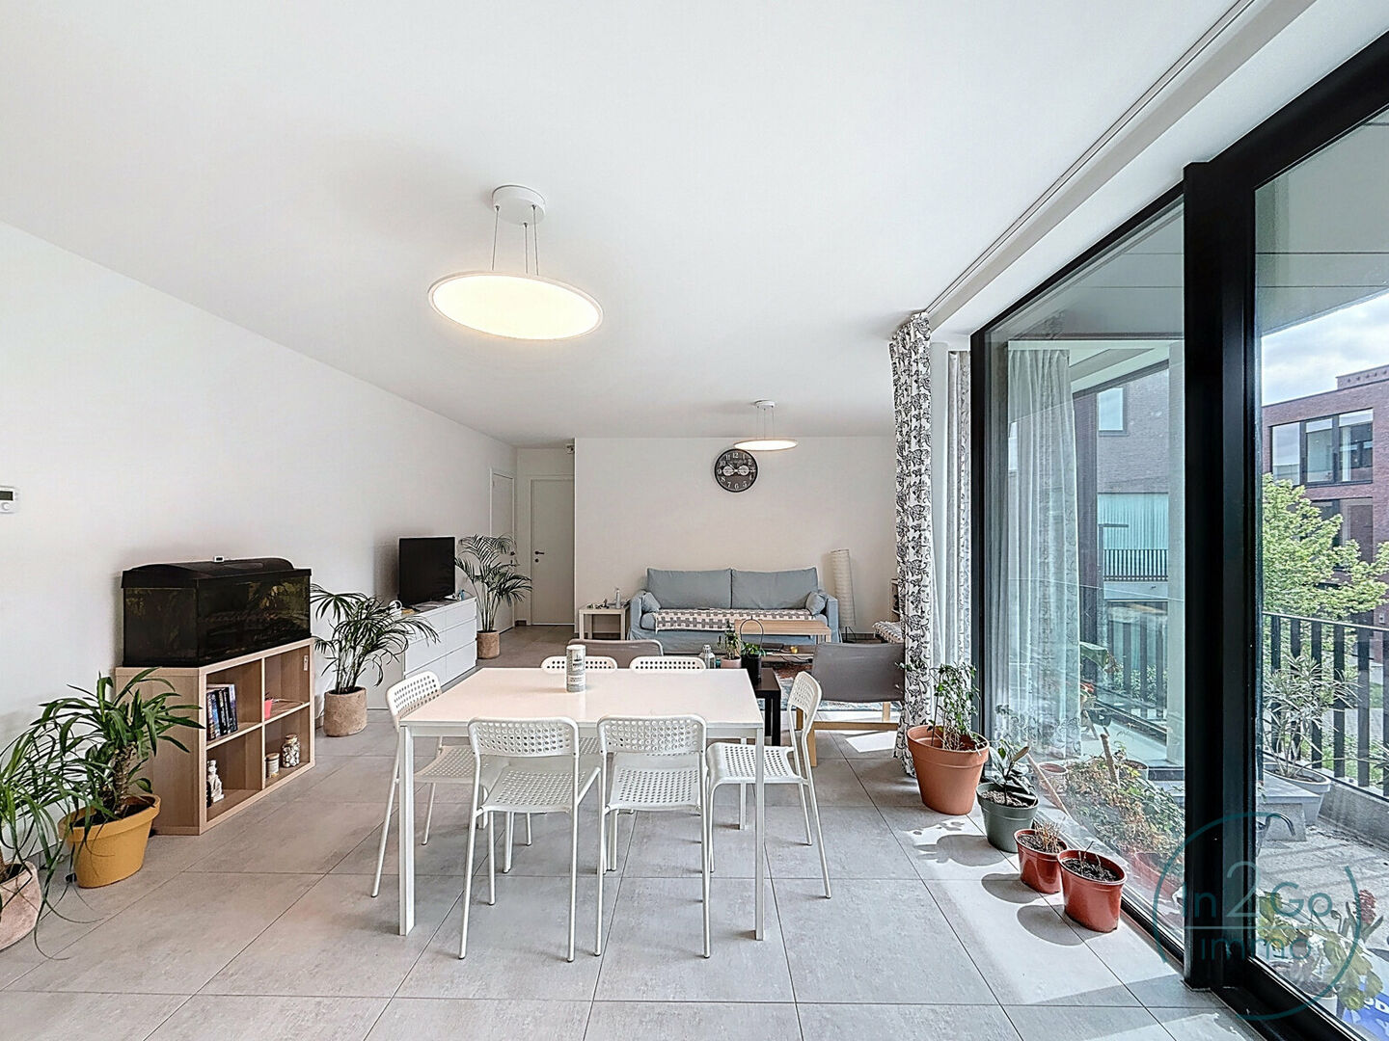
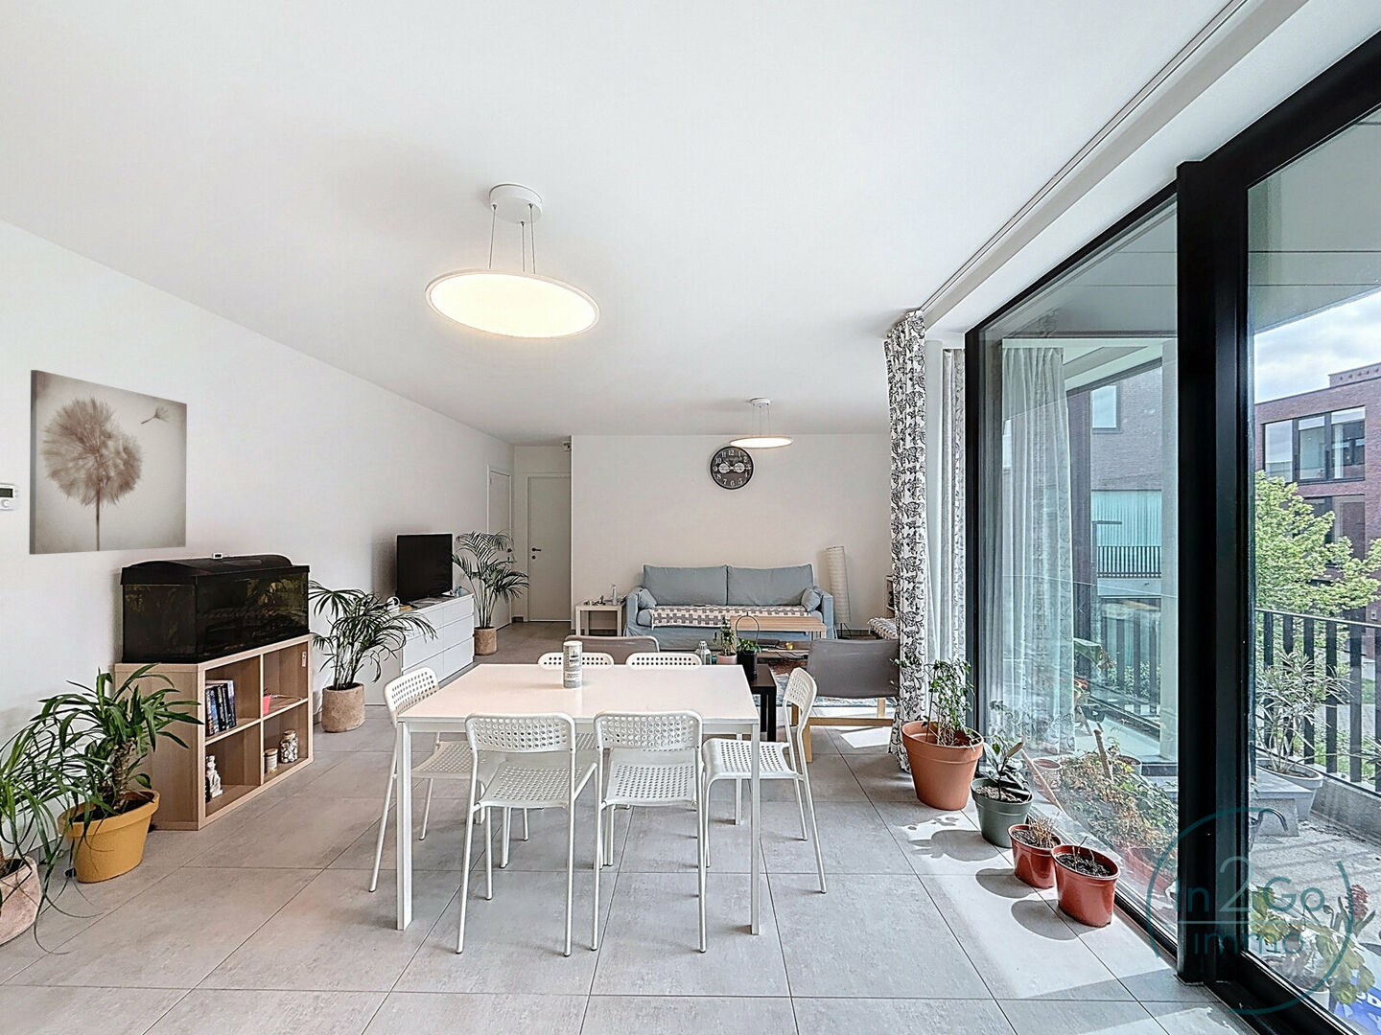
+ wall art (117, 469)
